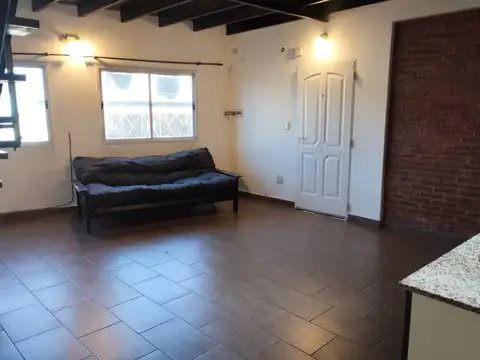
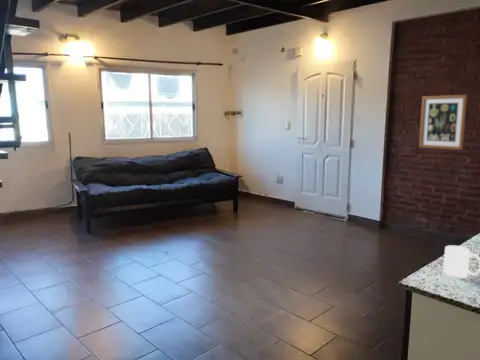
+ wall art (441, 122)
+ mug (462, 262)
